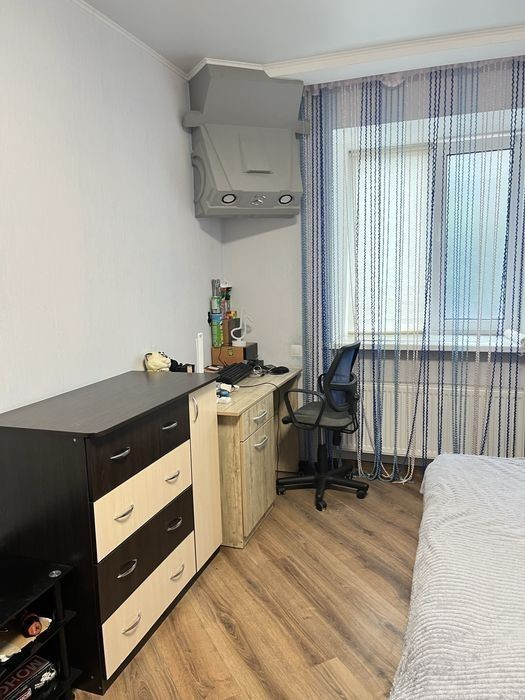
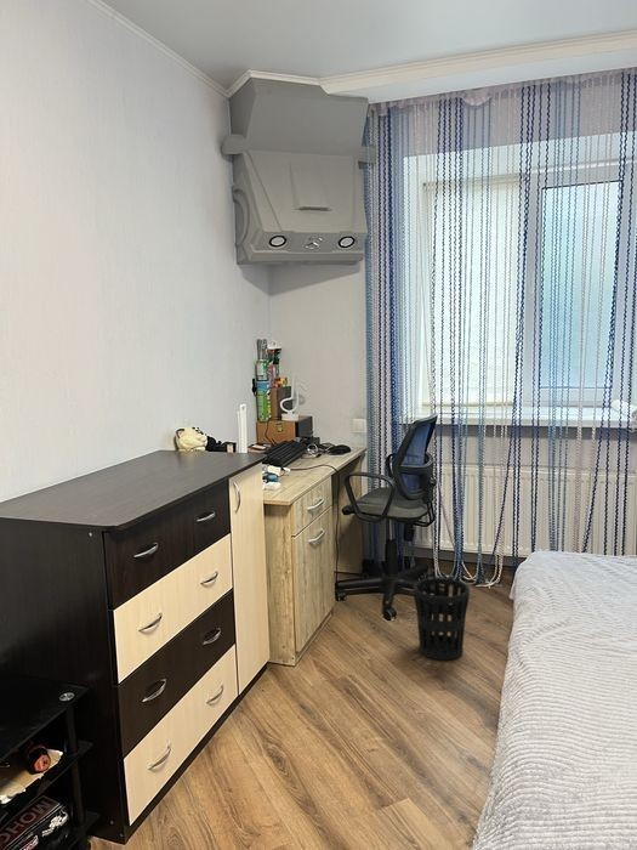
+ wastebasket (443, 618)
